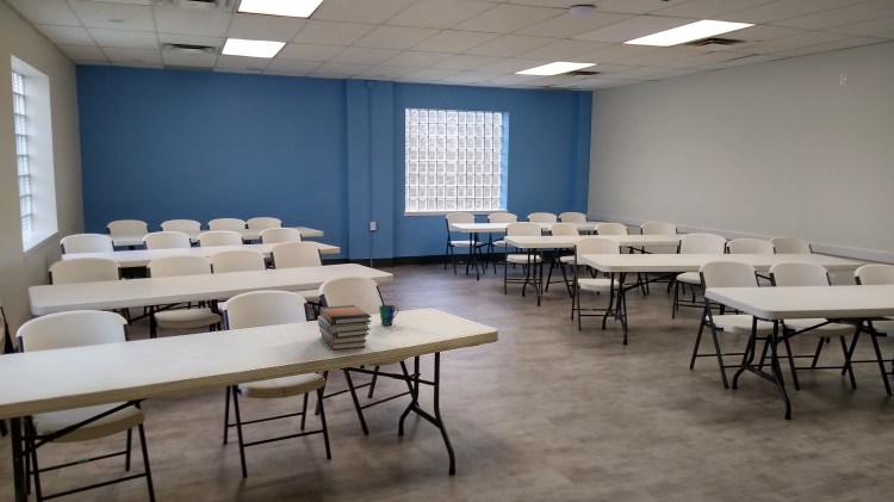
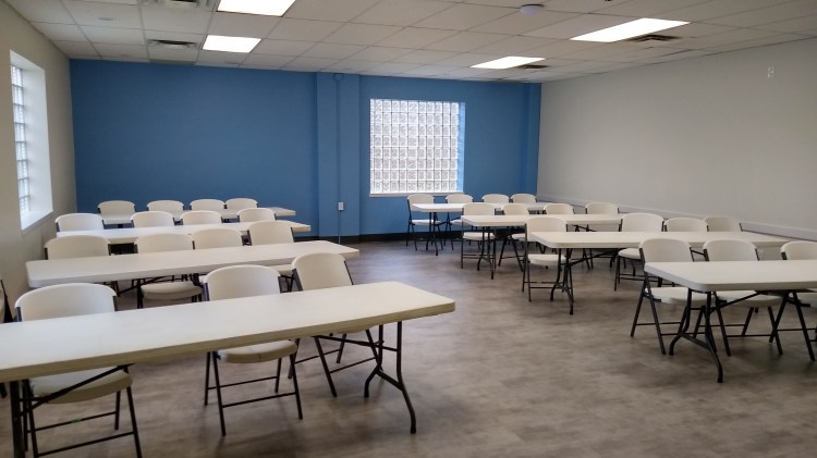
- cup (389, 315)
- book stack (343, 326)
